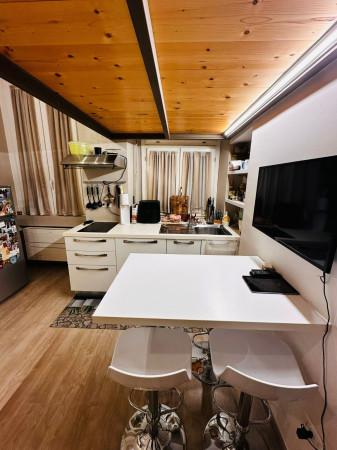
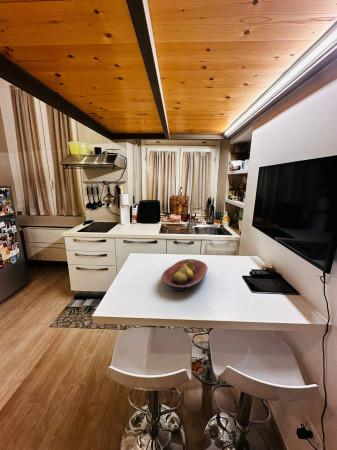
+ fruit bowl (185, 271)
